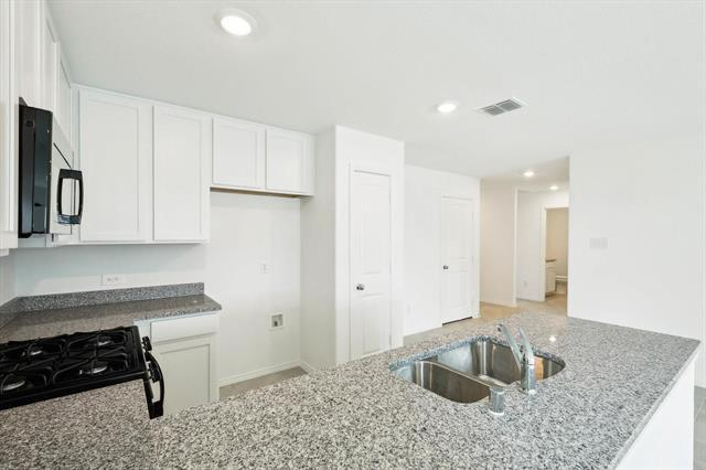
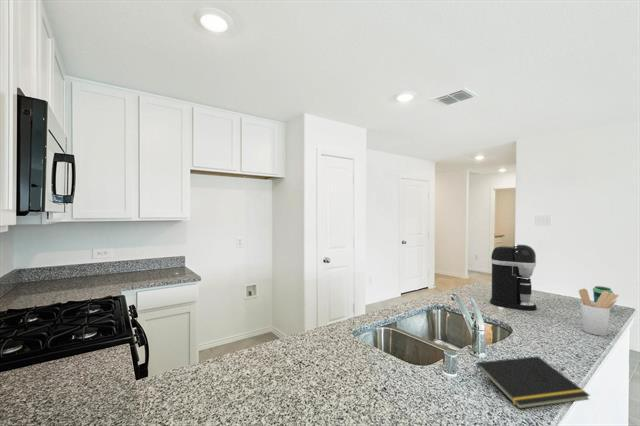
+ notepad (529, 379)
+ utensil holder (599, 311)
+ coffee maker (512, 274)
+ cup (600, 295)
